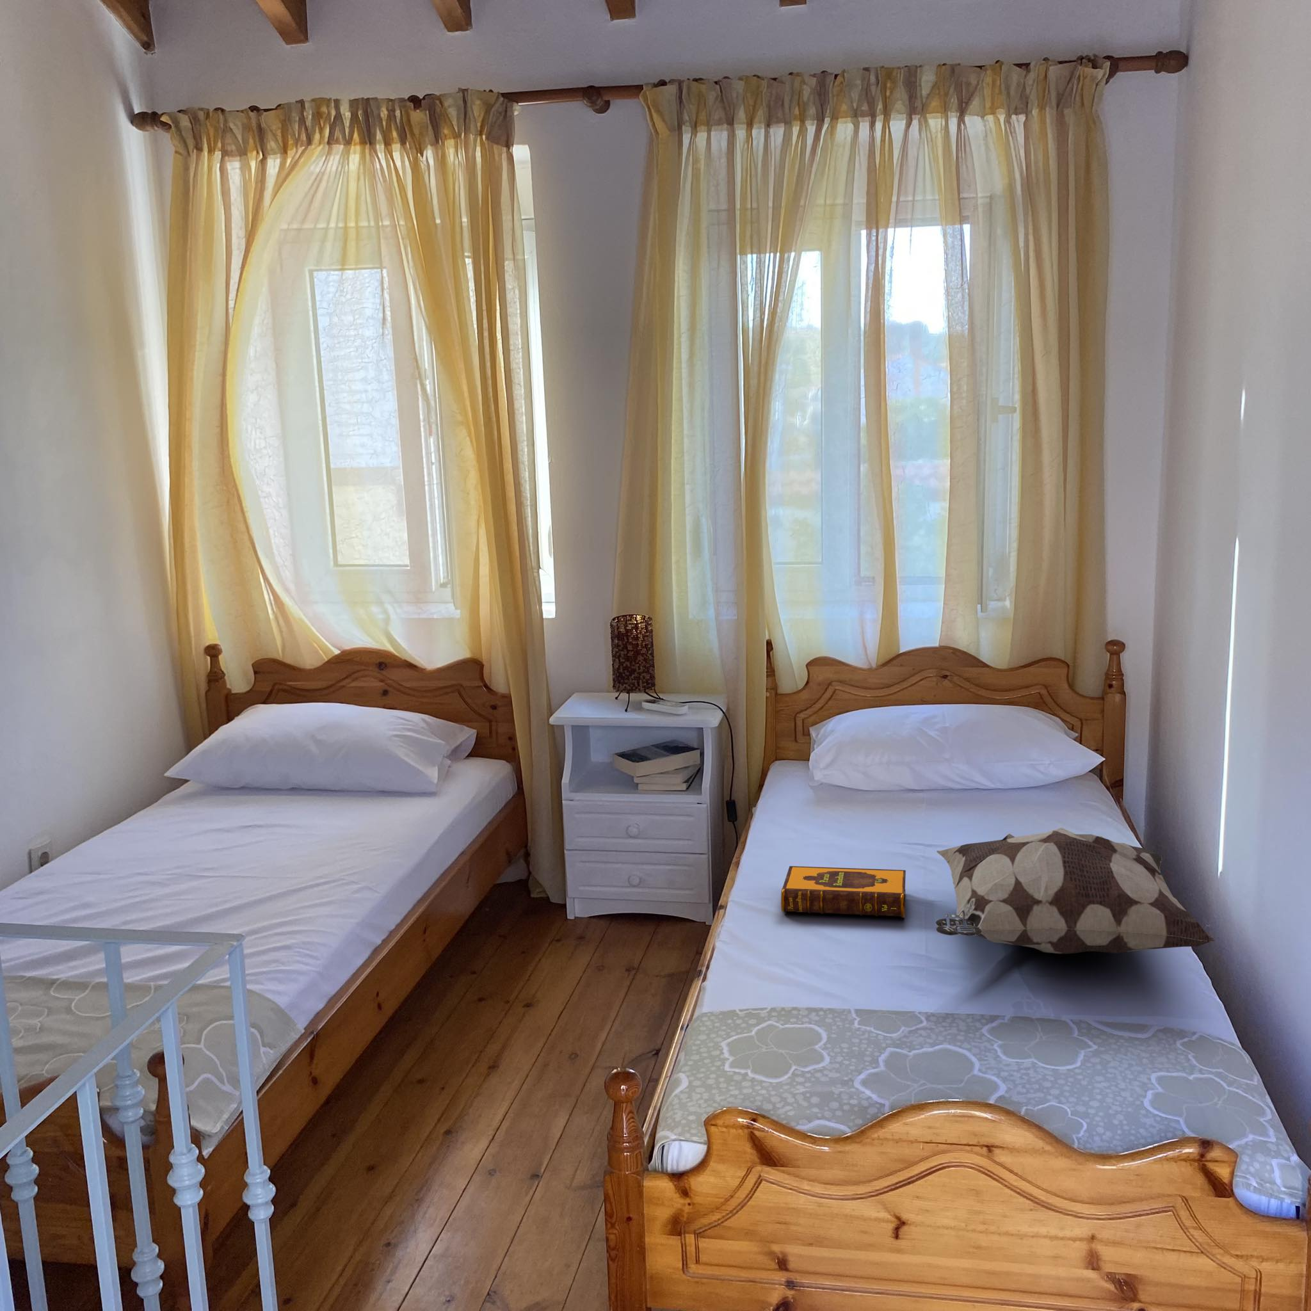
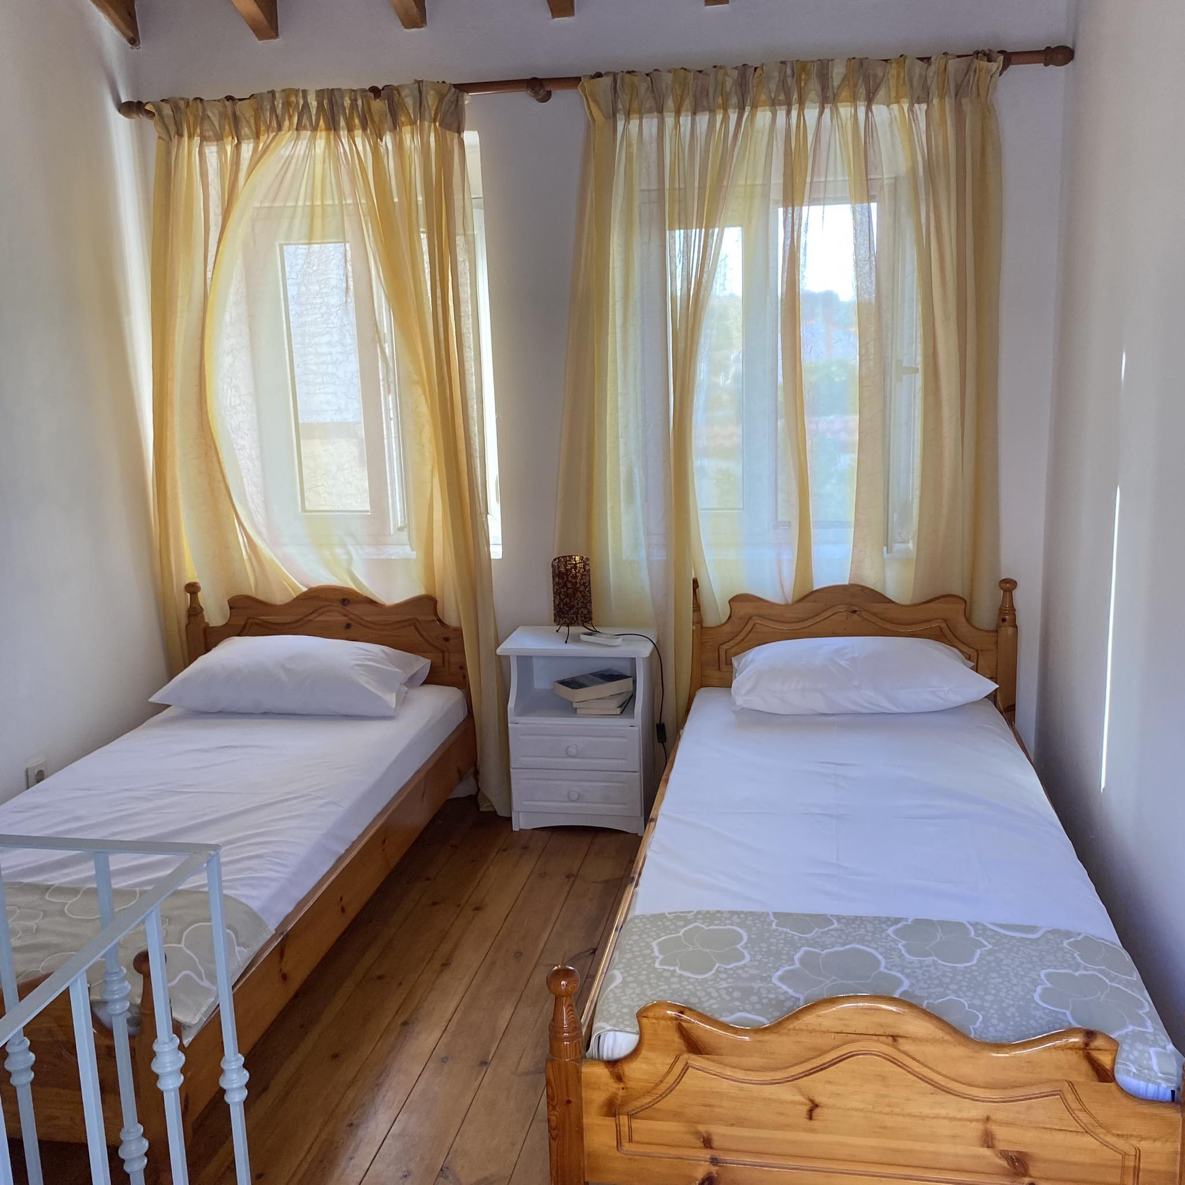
- hardback book (844, 892)
- decorative pillow (1058, 892)
